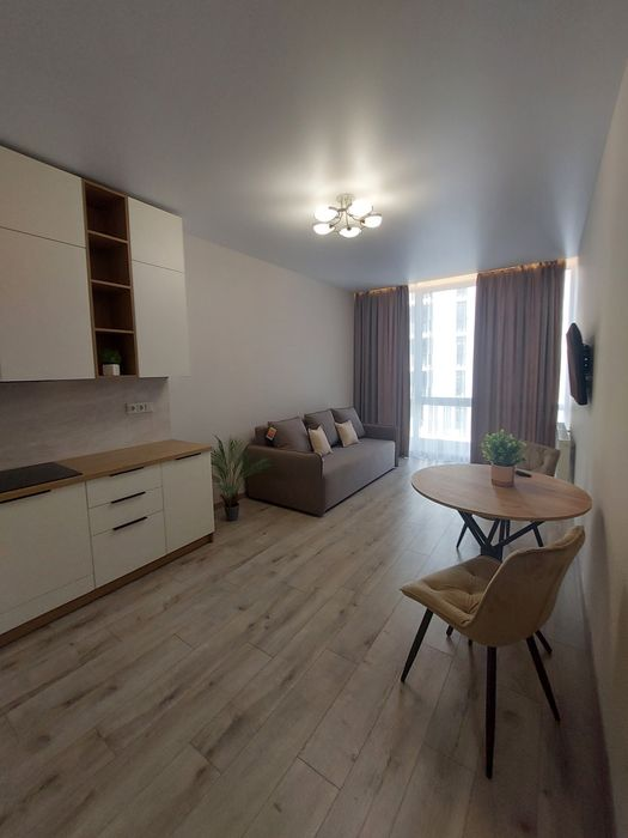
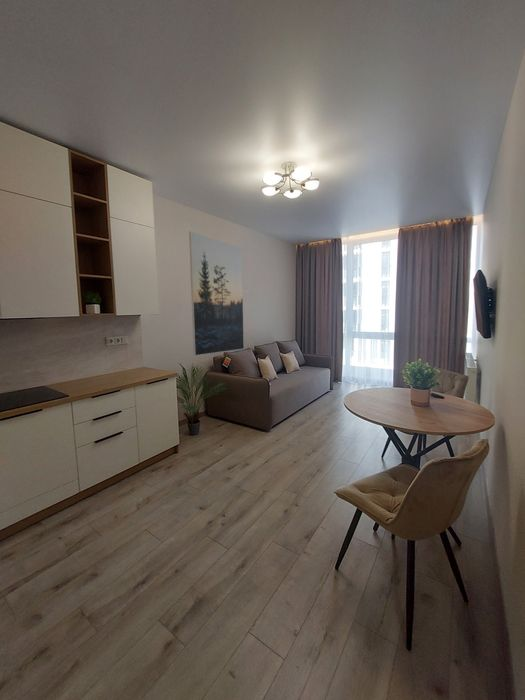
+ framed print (219, 297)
